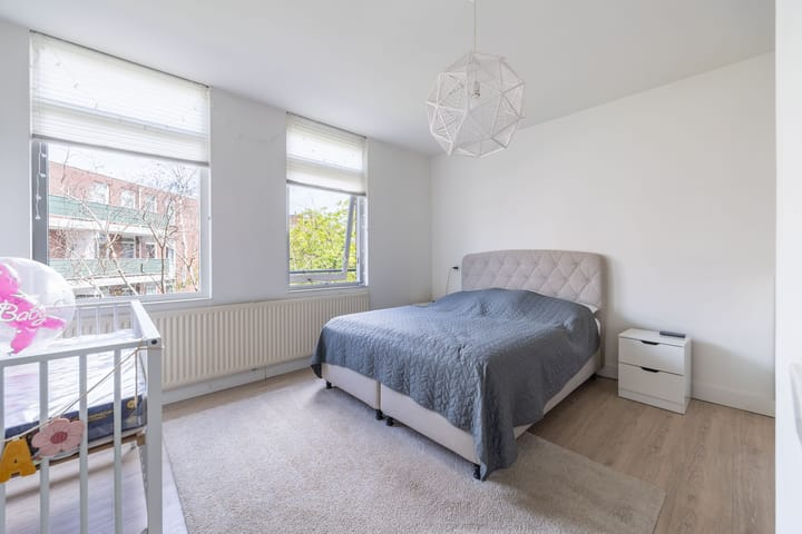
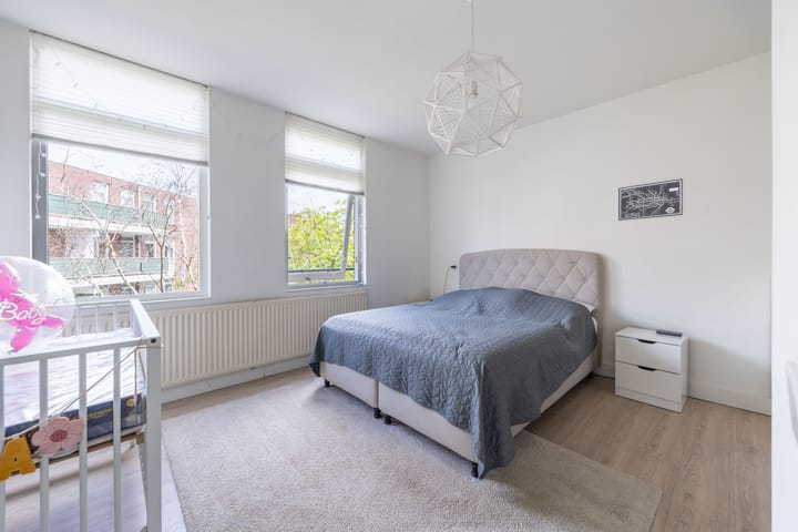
+ wall art (648, 201)
